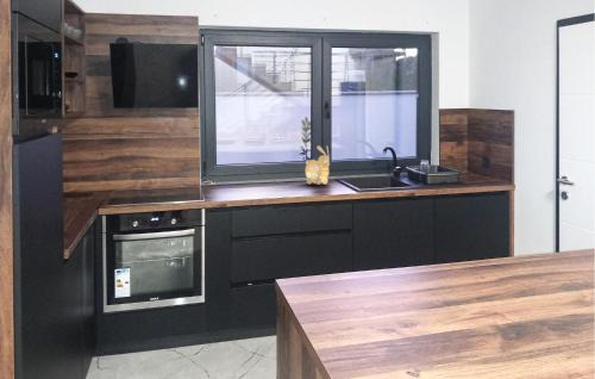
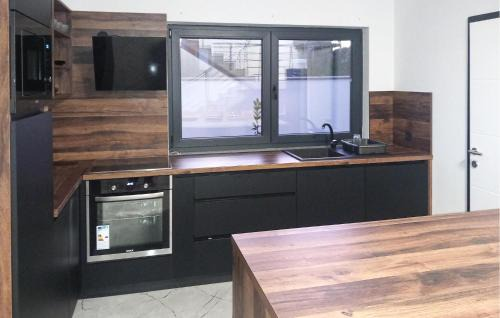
- utensil holder (317, 164)
